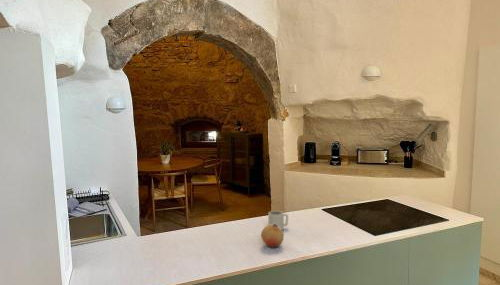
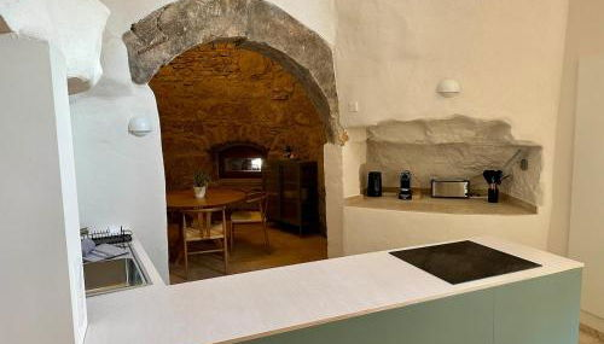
- cup (278, 220)
- fruit (272, 234)
